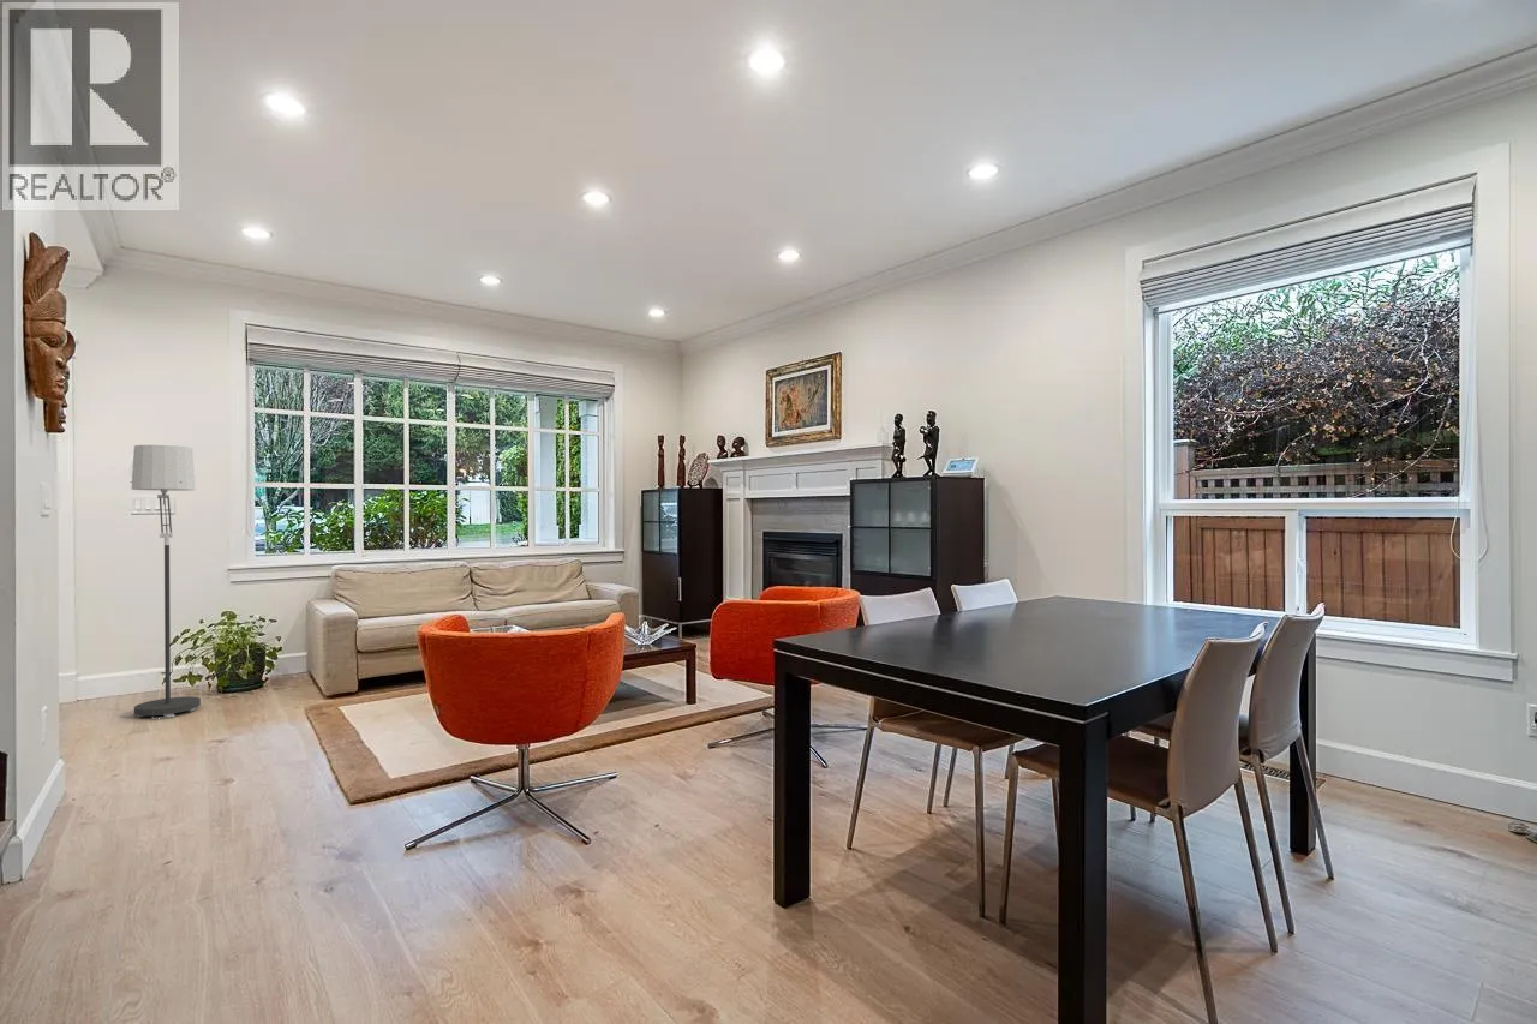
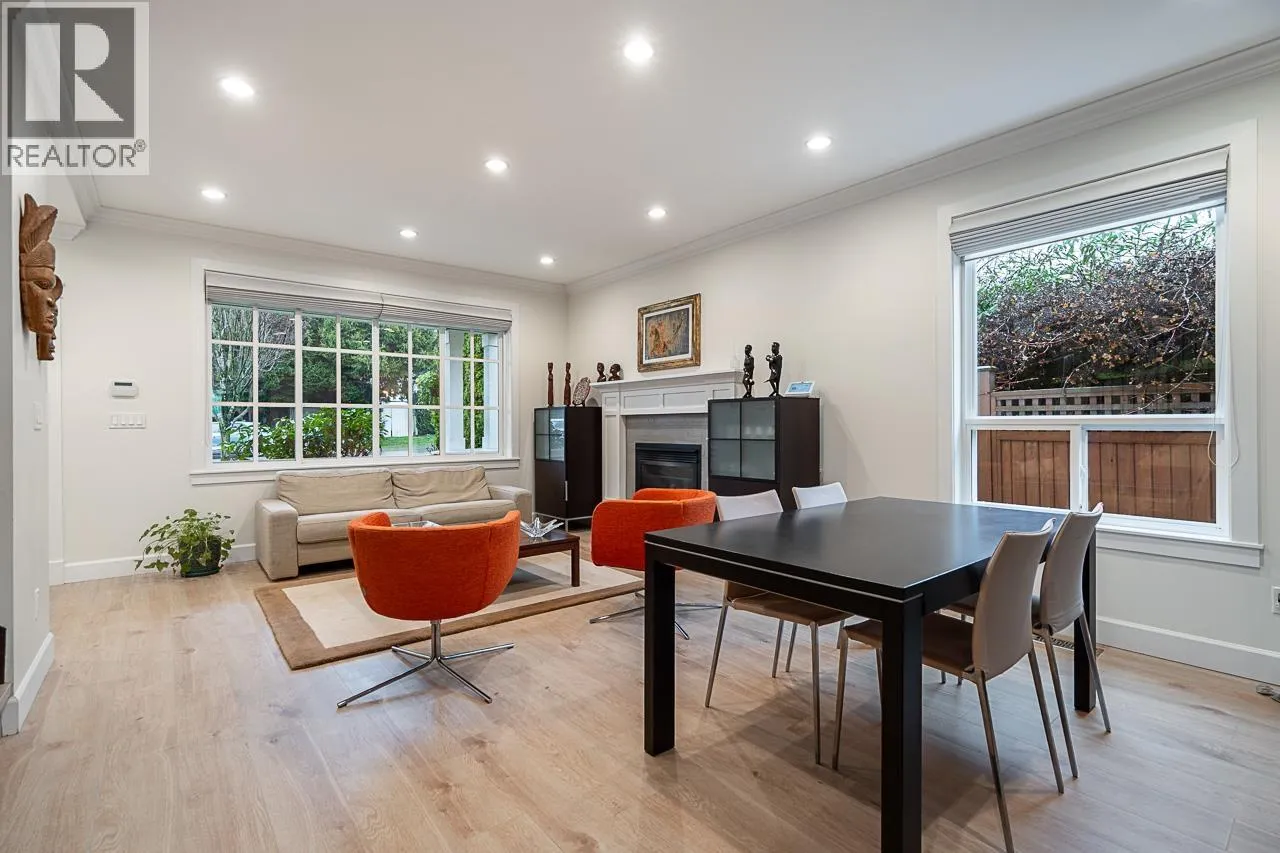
- floor lamp (165, 573)
